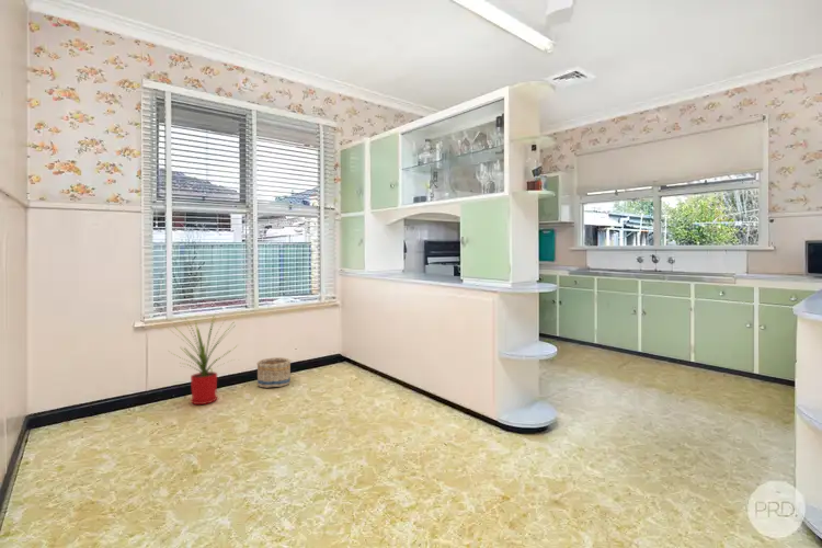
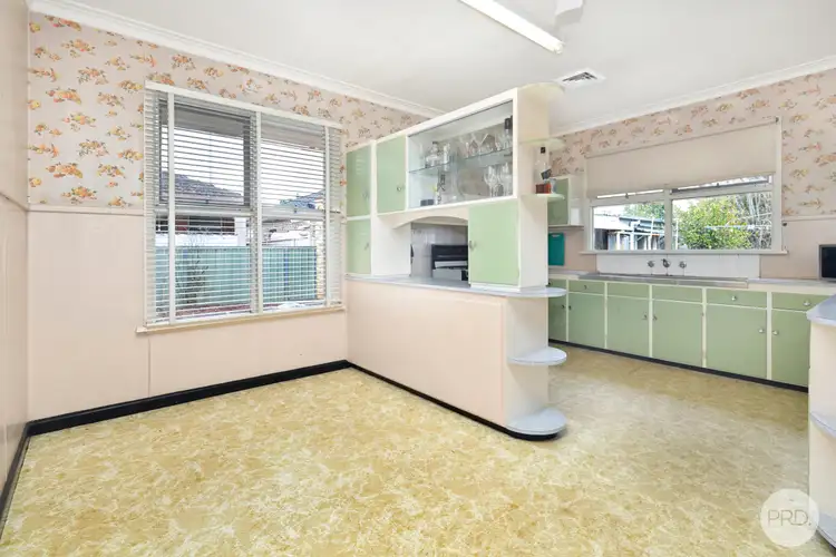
- basket (274, 372)
- house plant (204, 357)
